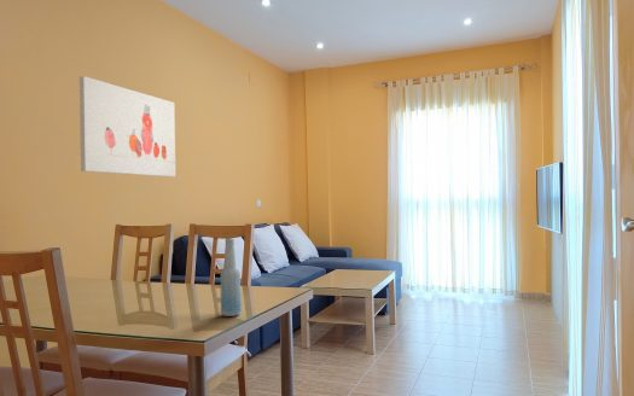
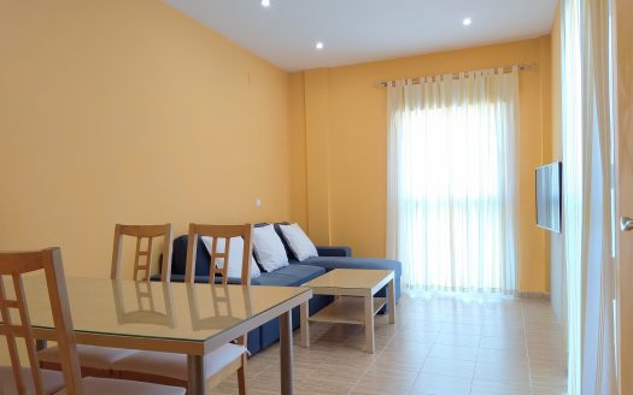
- wall art (133, 132)
- bottle (229, 276)
